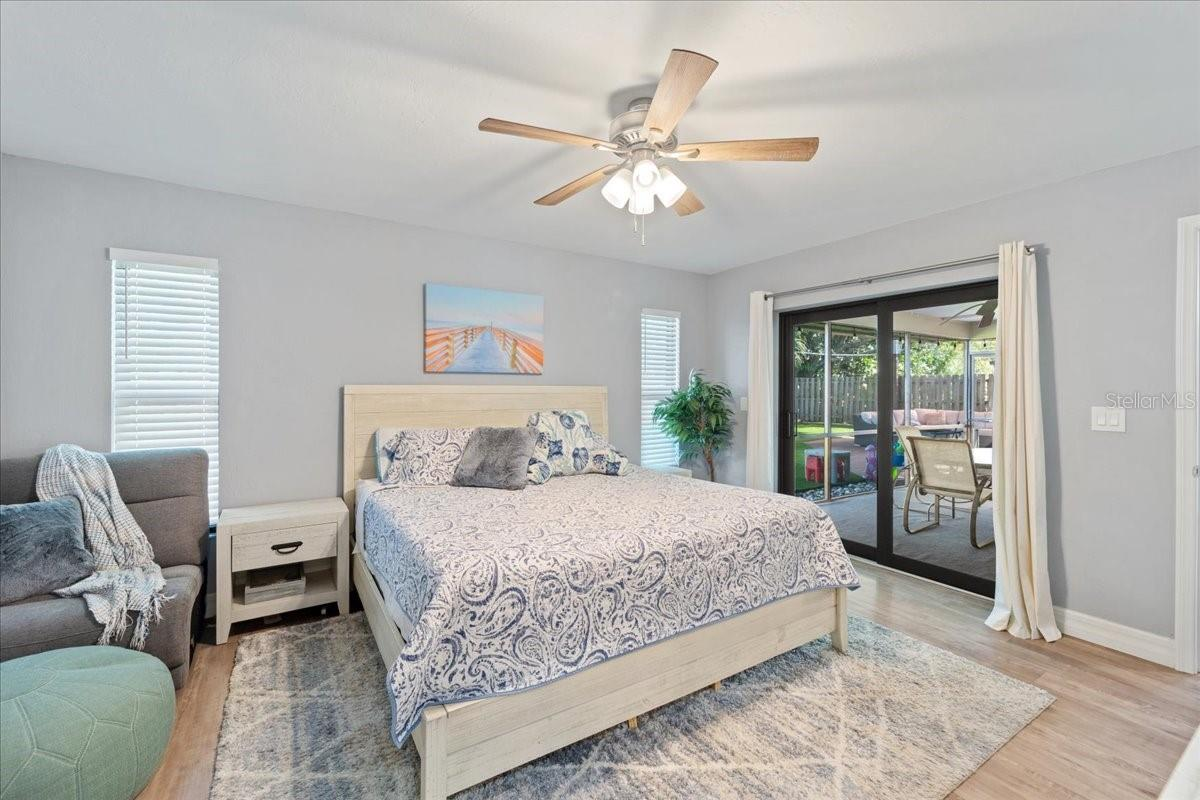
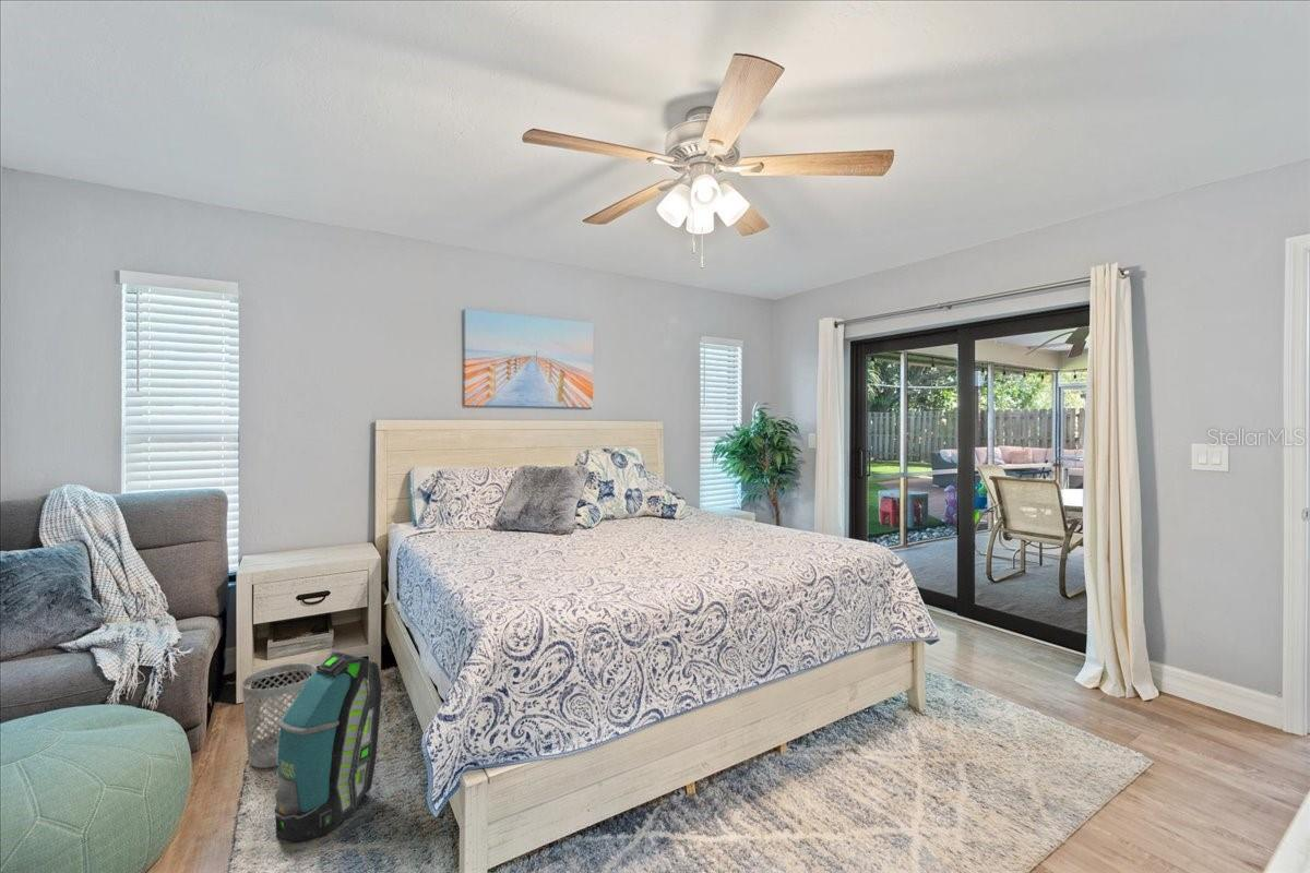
+ backpack (332, 732)
+ wastebasket (281, 715)
